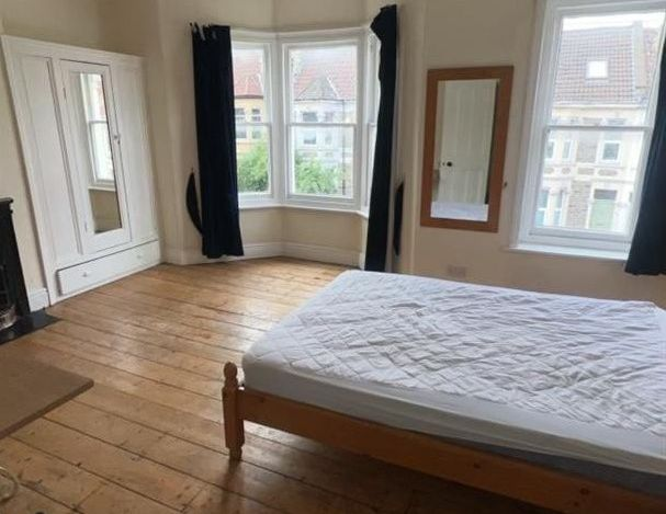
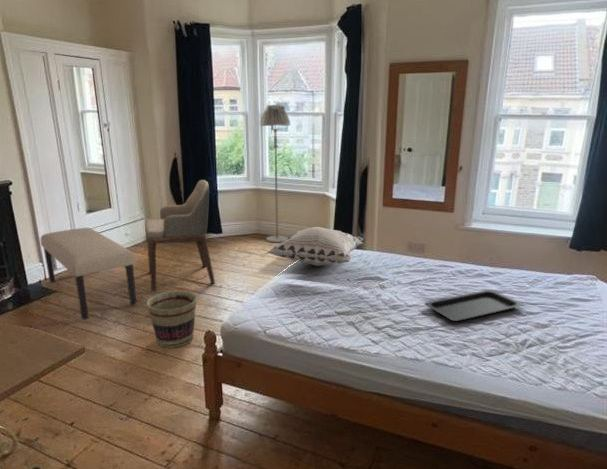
+ serving tray (473, 305)
+ basket (173, 319)
+ floor lamp (275, 175)
+ decorative pillow (319, 245)
+ armchair (176, 231)
+ bench (86, 266)
